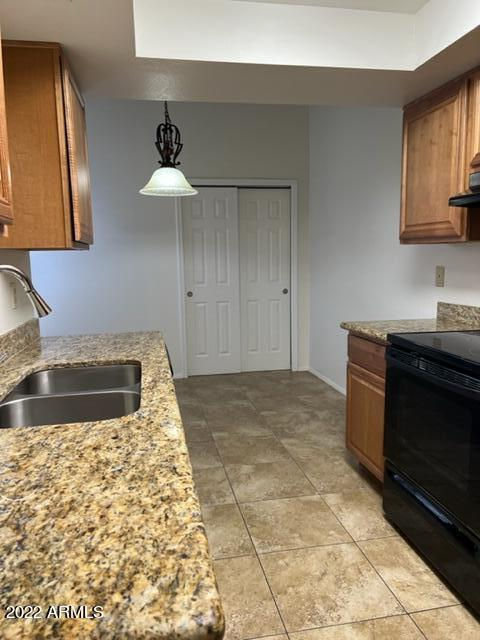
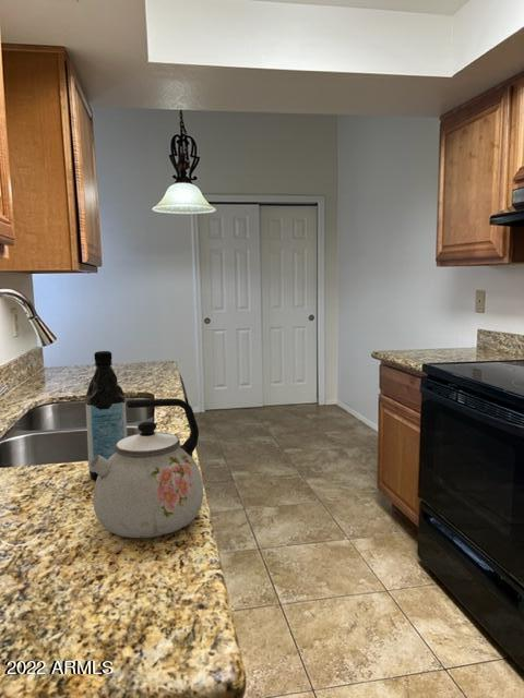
+ water bottle (106, 414)
+ kettle (147, 460)
